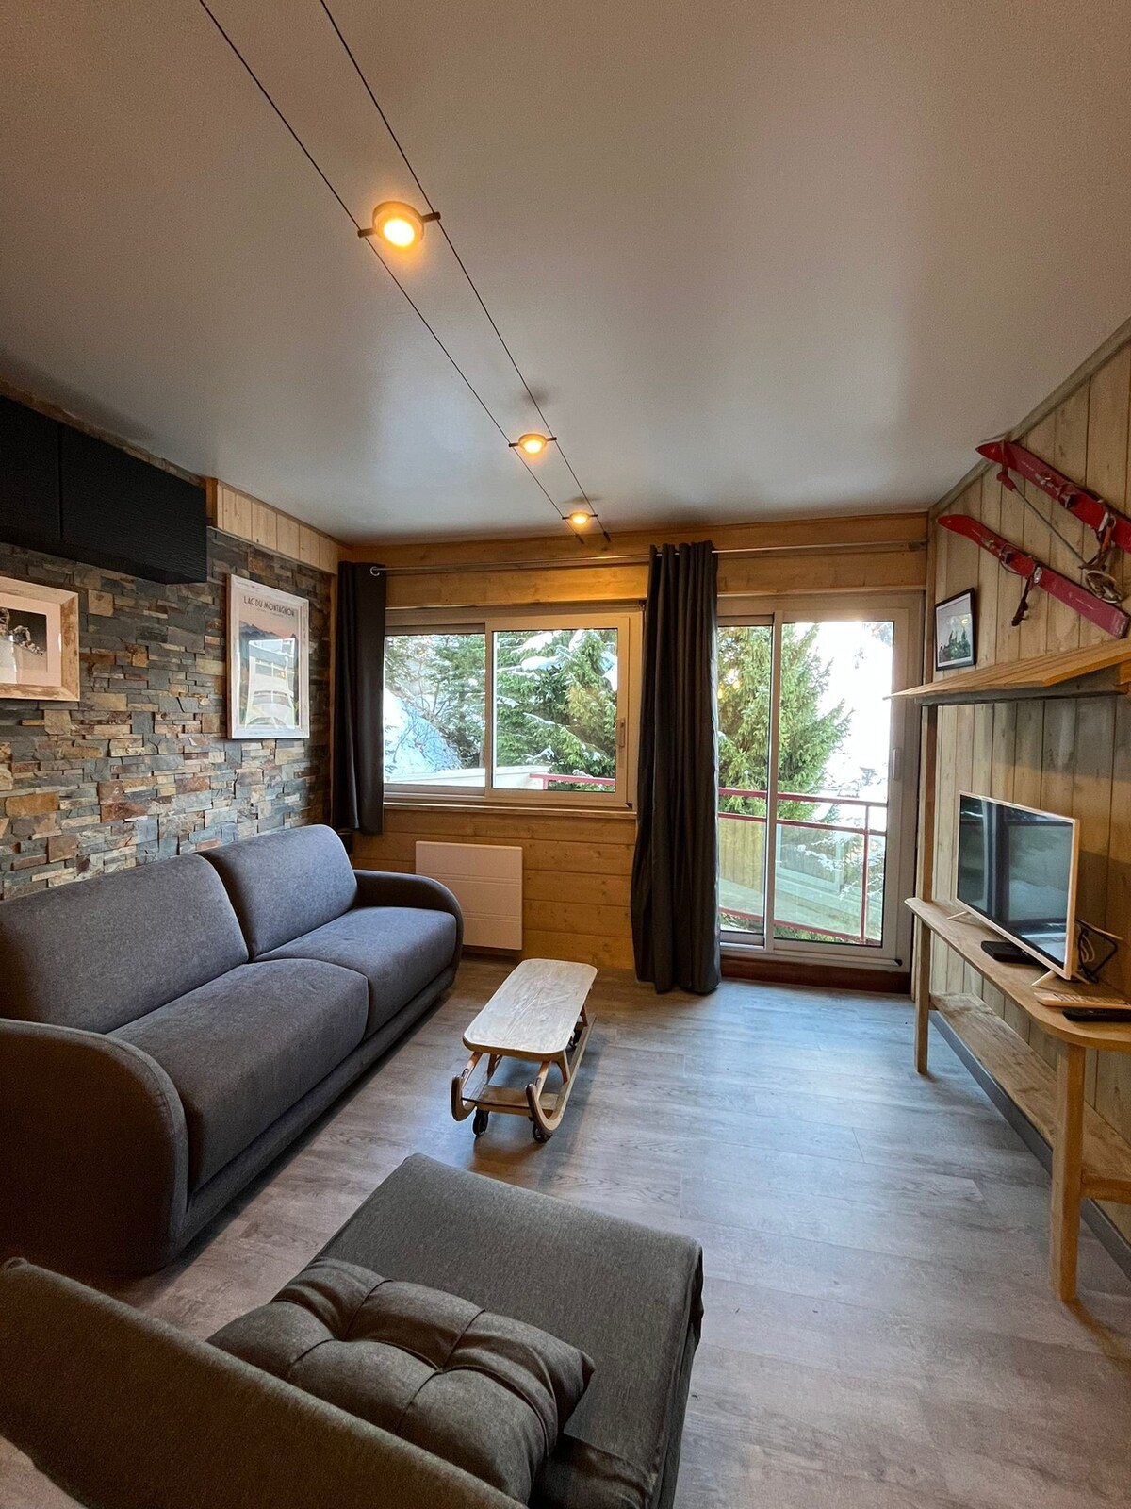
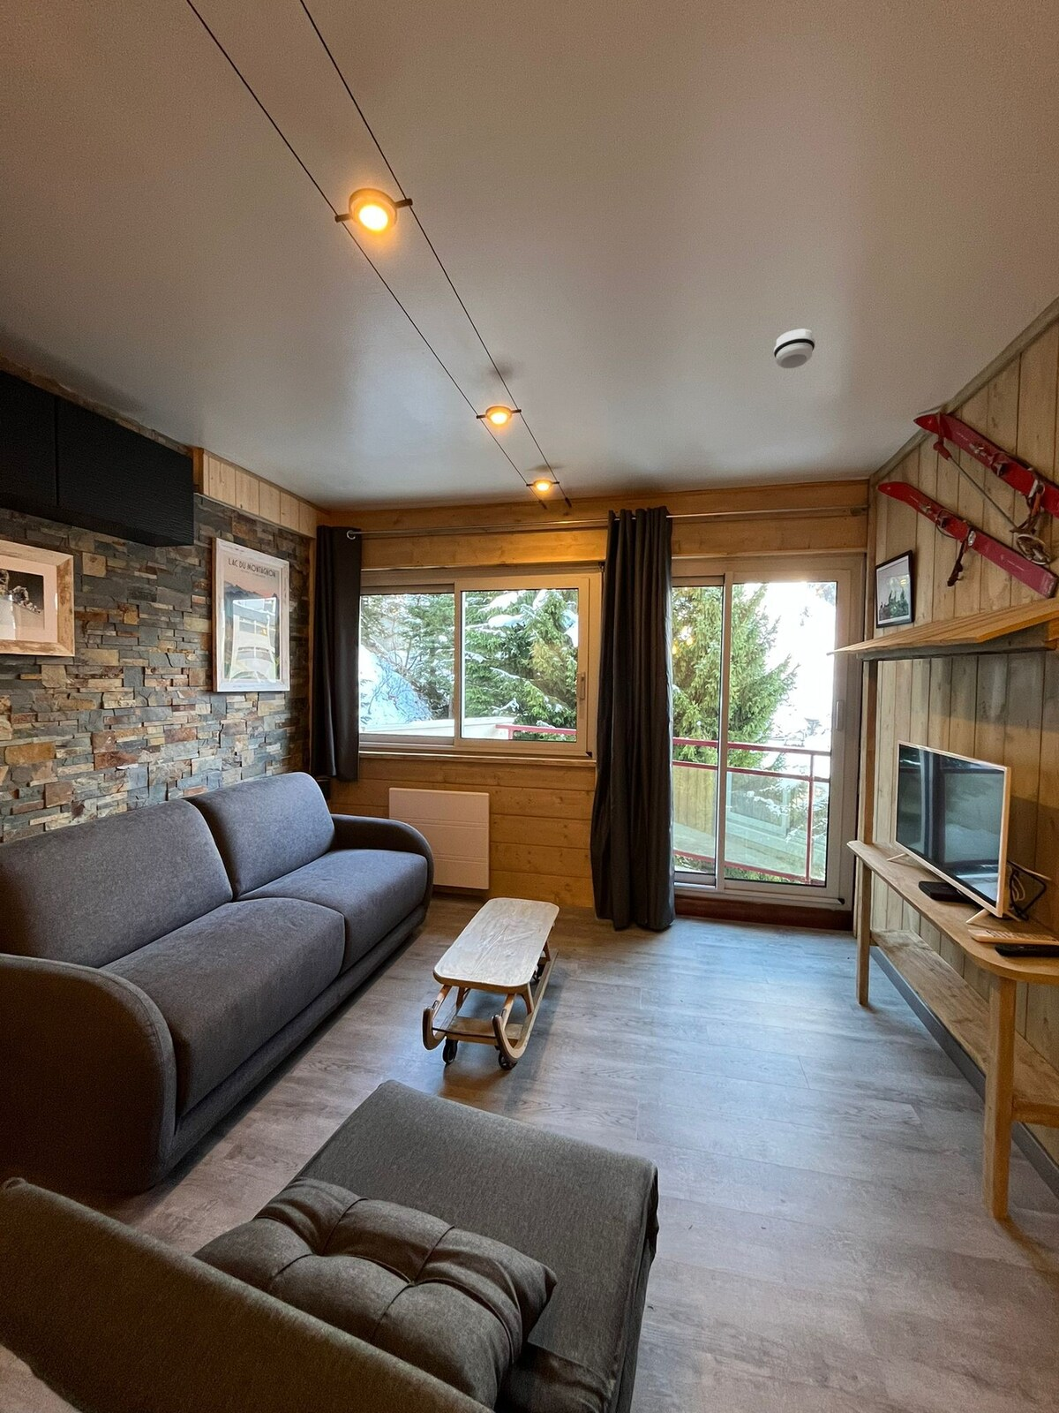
+ smoke detector (793, 349)
